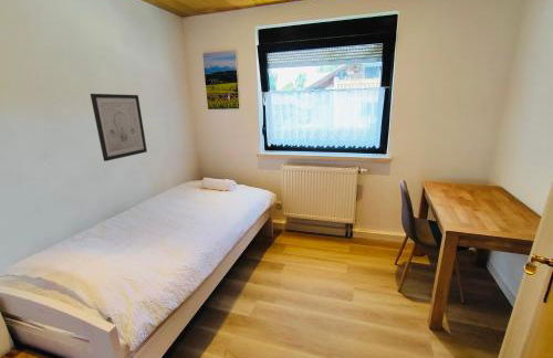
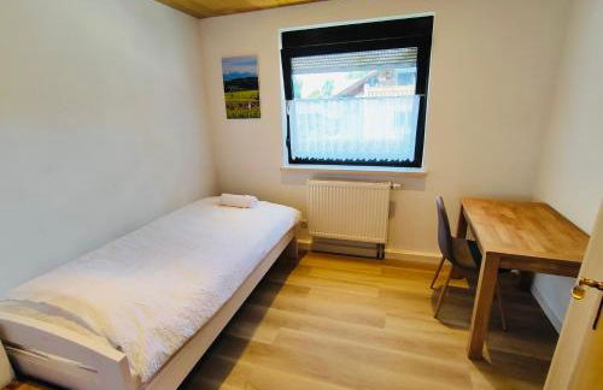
- wall art (122, 126)
